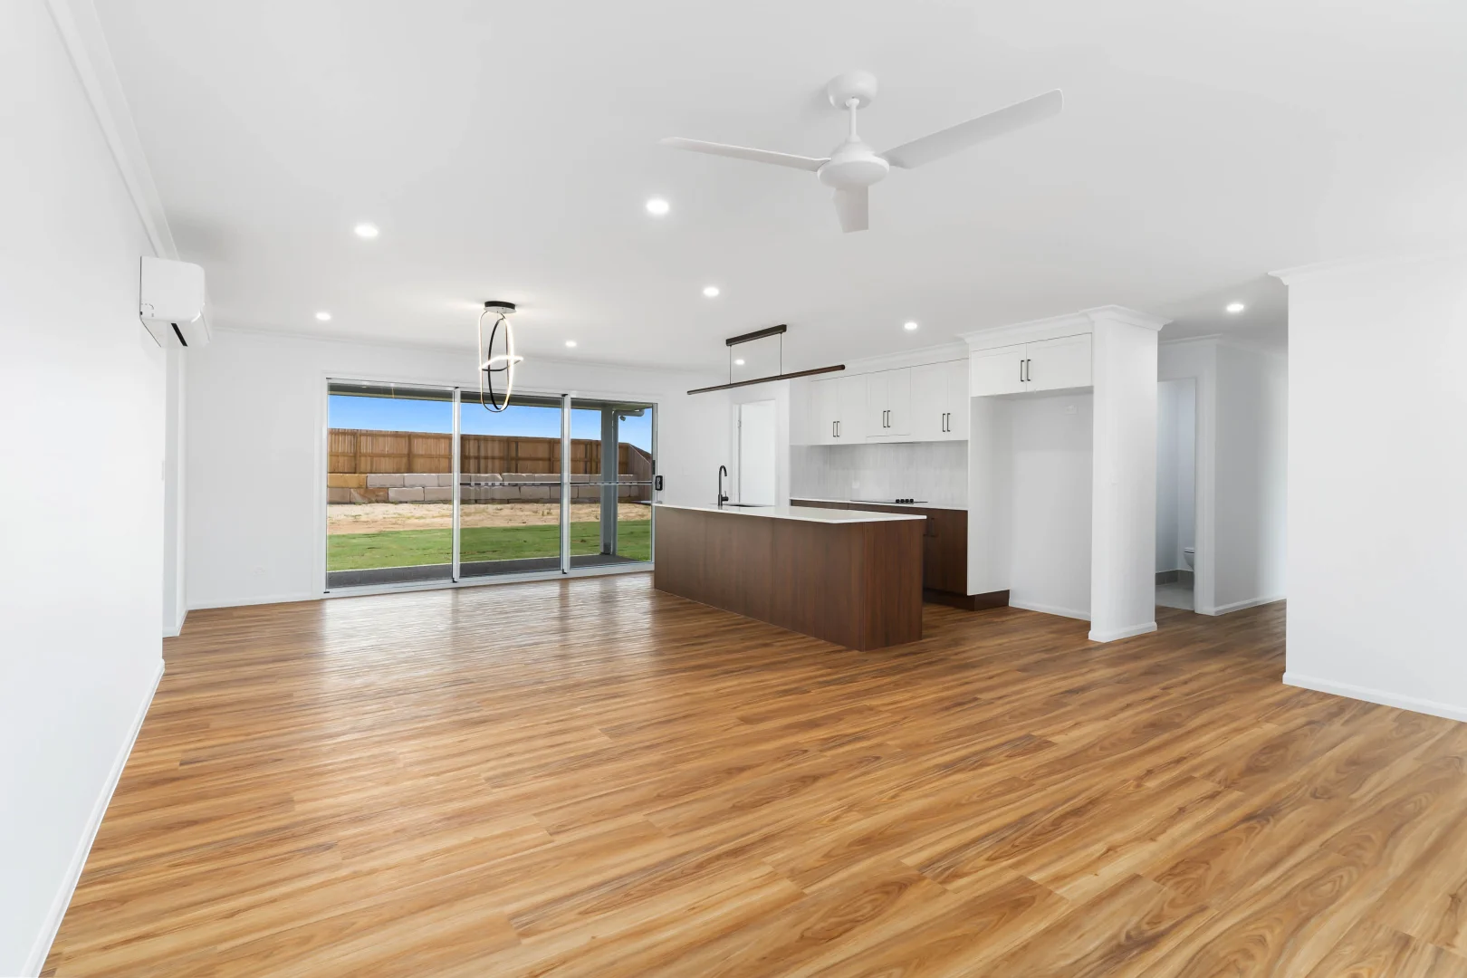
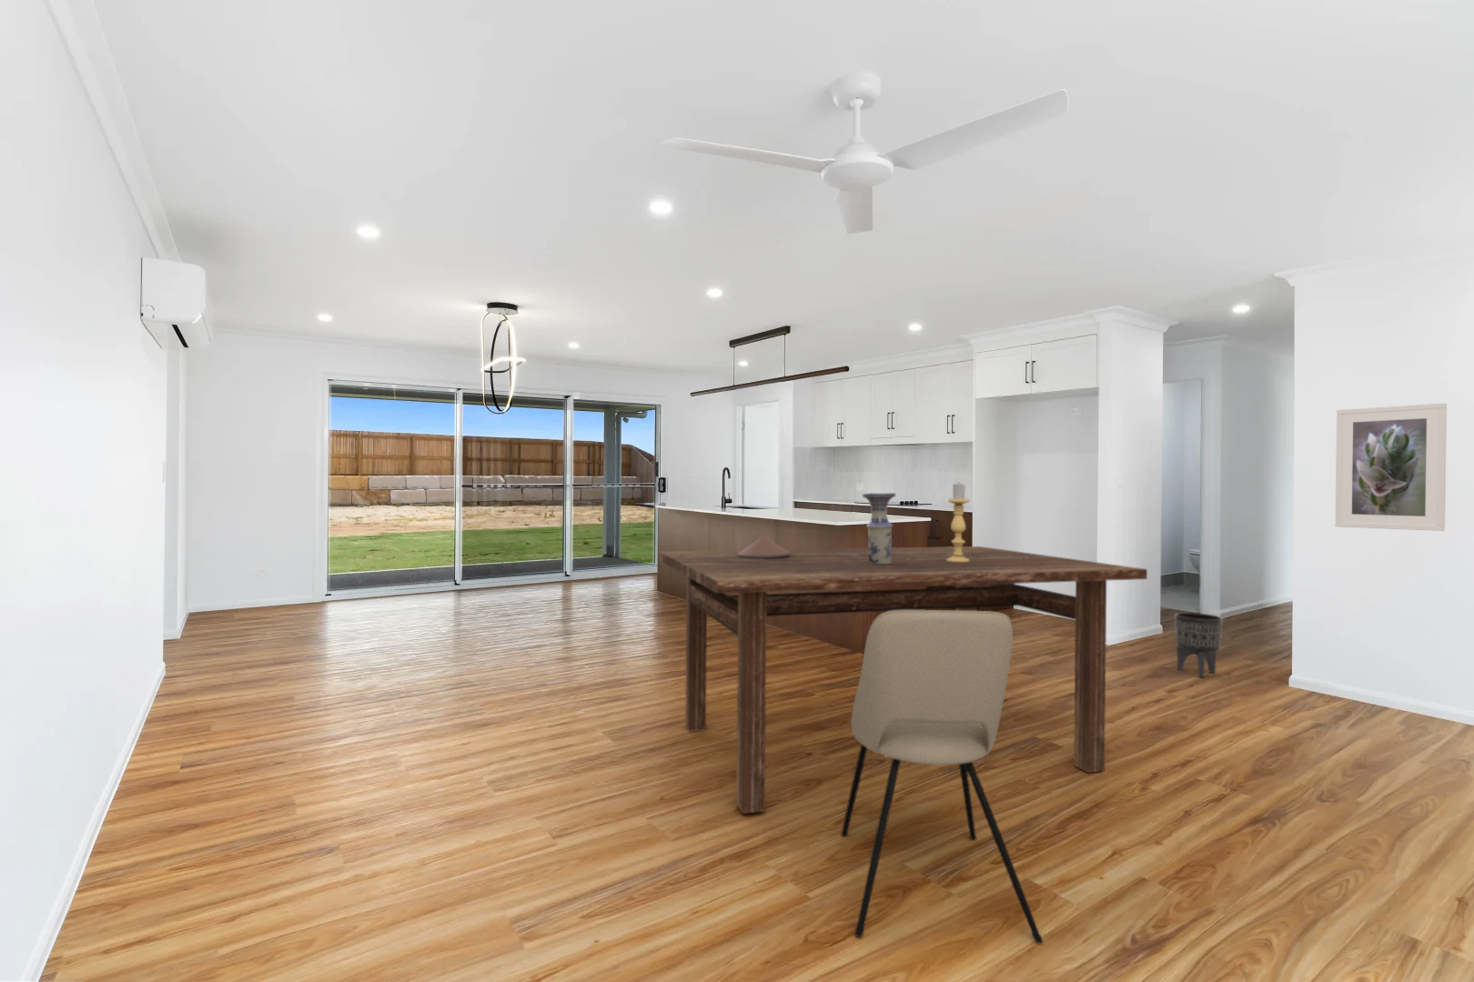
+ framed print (1387, 467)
+ candle holder (959, 521)
+ planter (1198, 643)
+ dining chair (927, 740)
+ dining table (878, 612)
+ decorative bowl (763, 546)
+ vase (878, 527)
